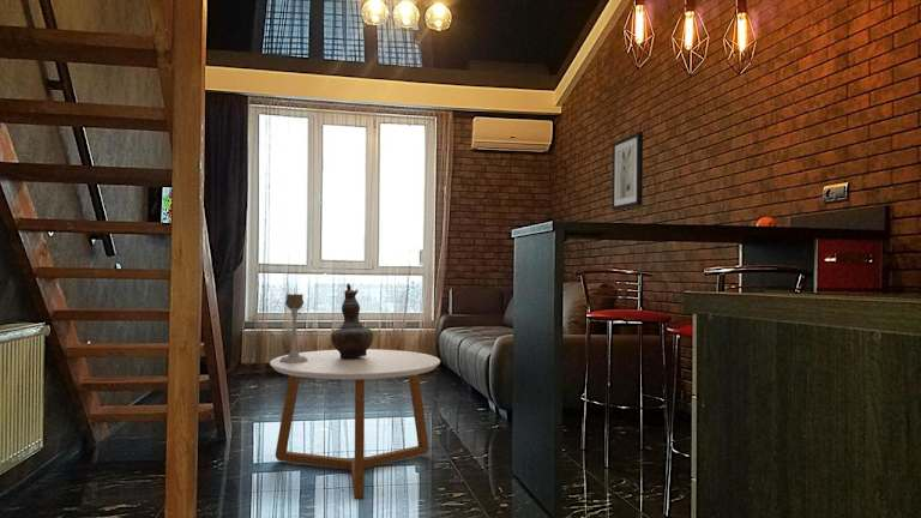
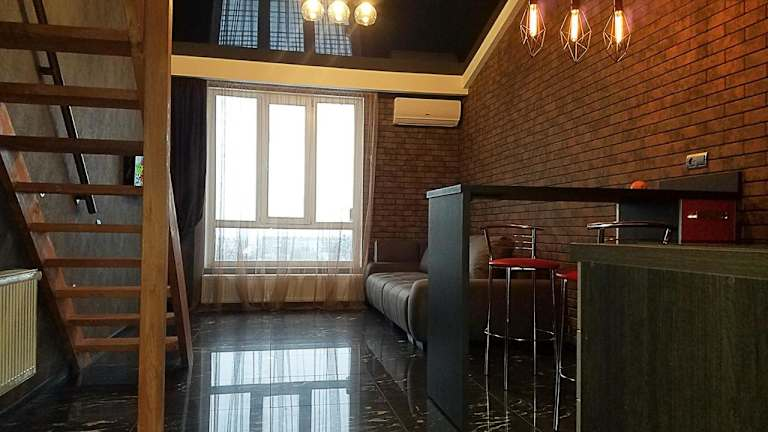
- decorative vase (353, 319)
- coffee table (355, 414)
- candle holder (294, 326)
- wall art (626, 173)
